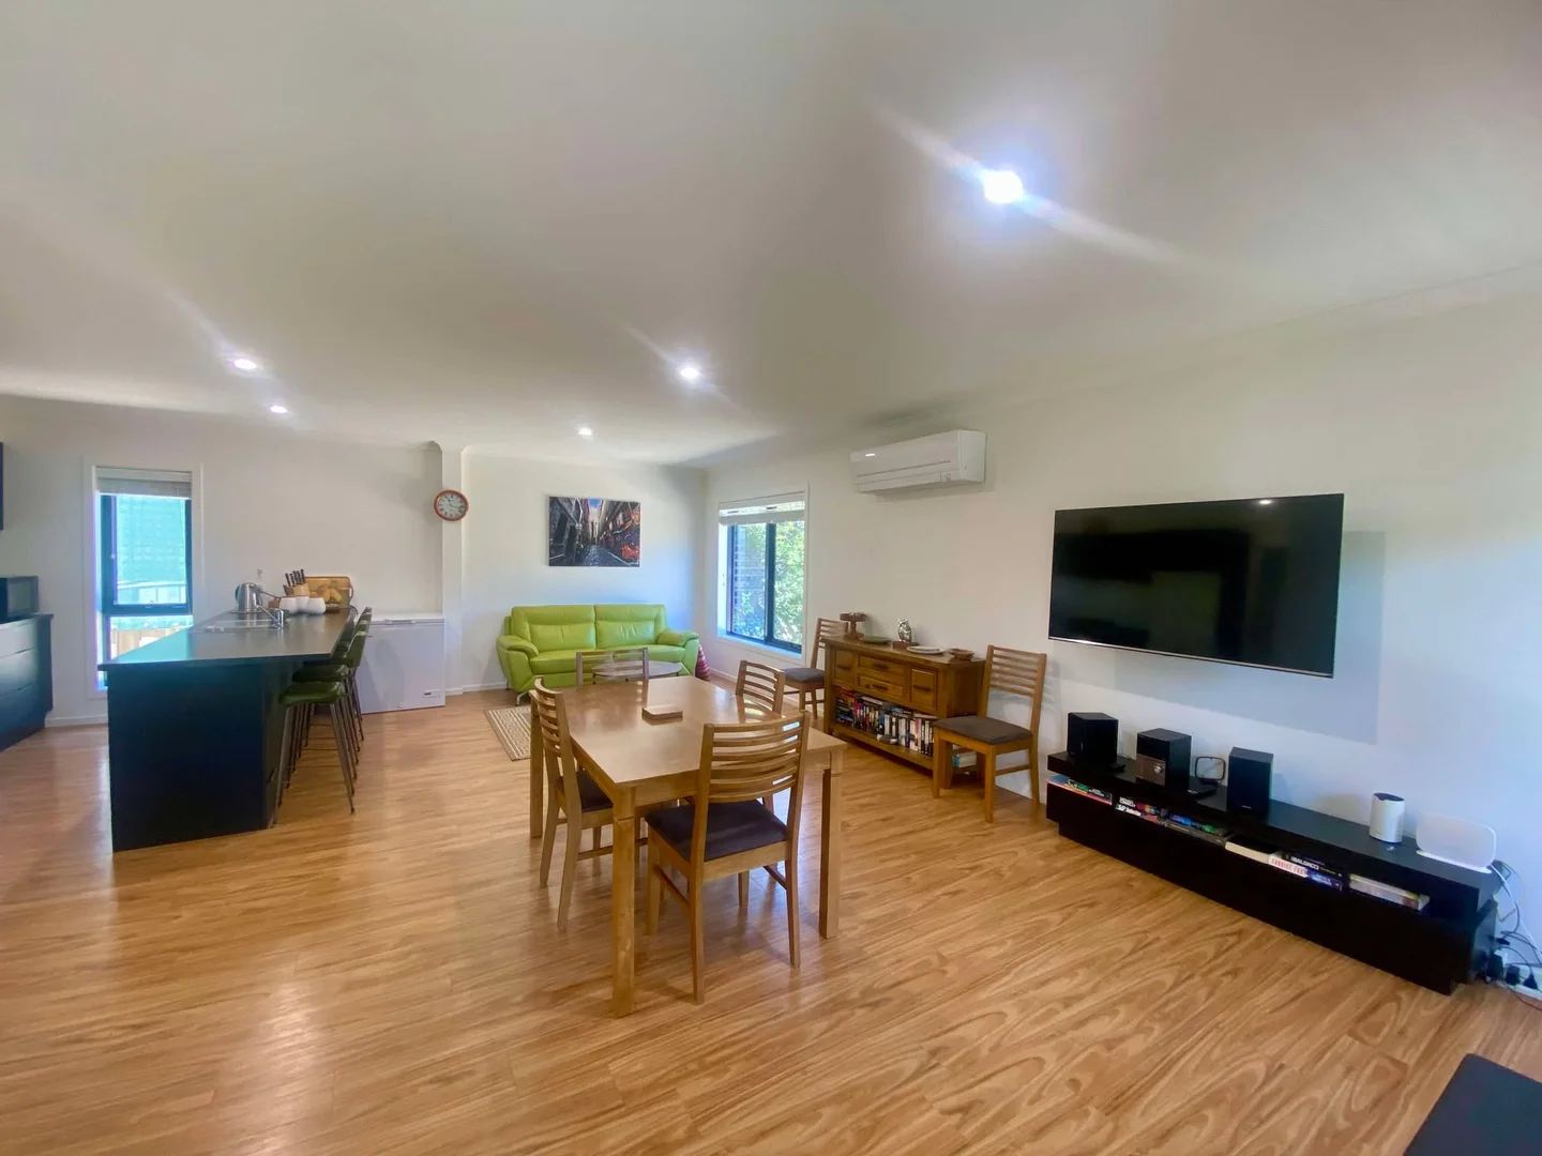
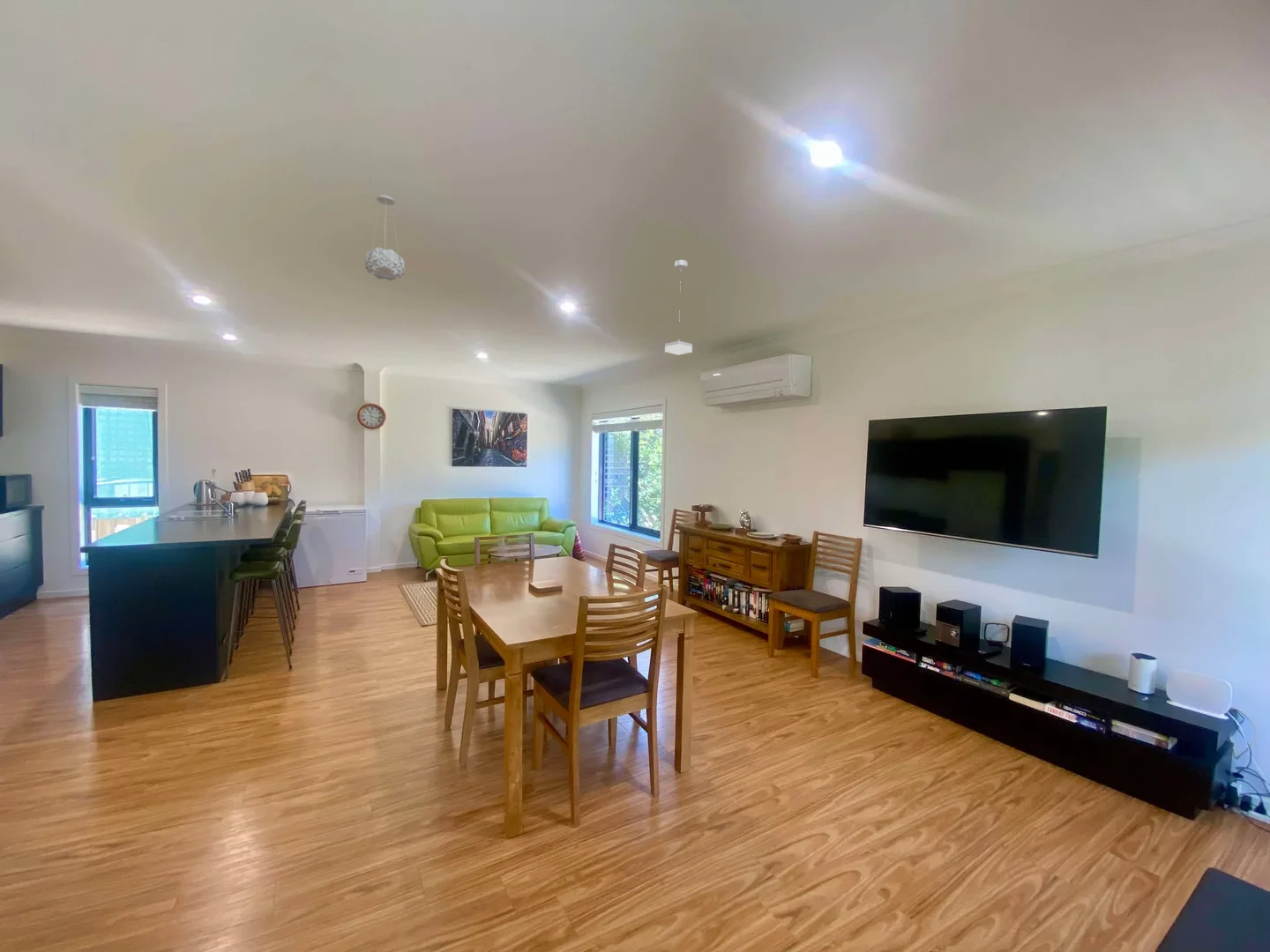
+ pendant lamp (679, 312)
+ pendant light (385, 237)
